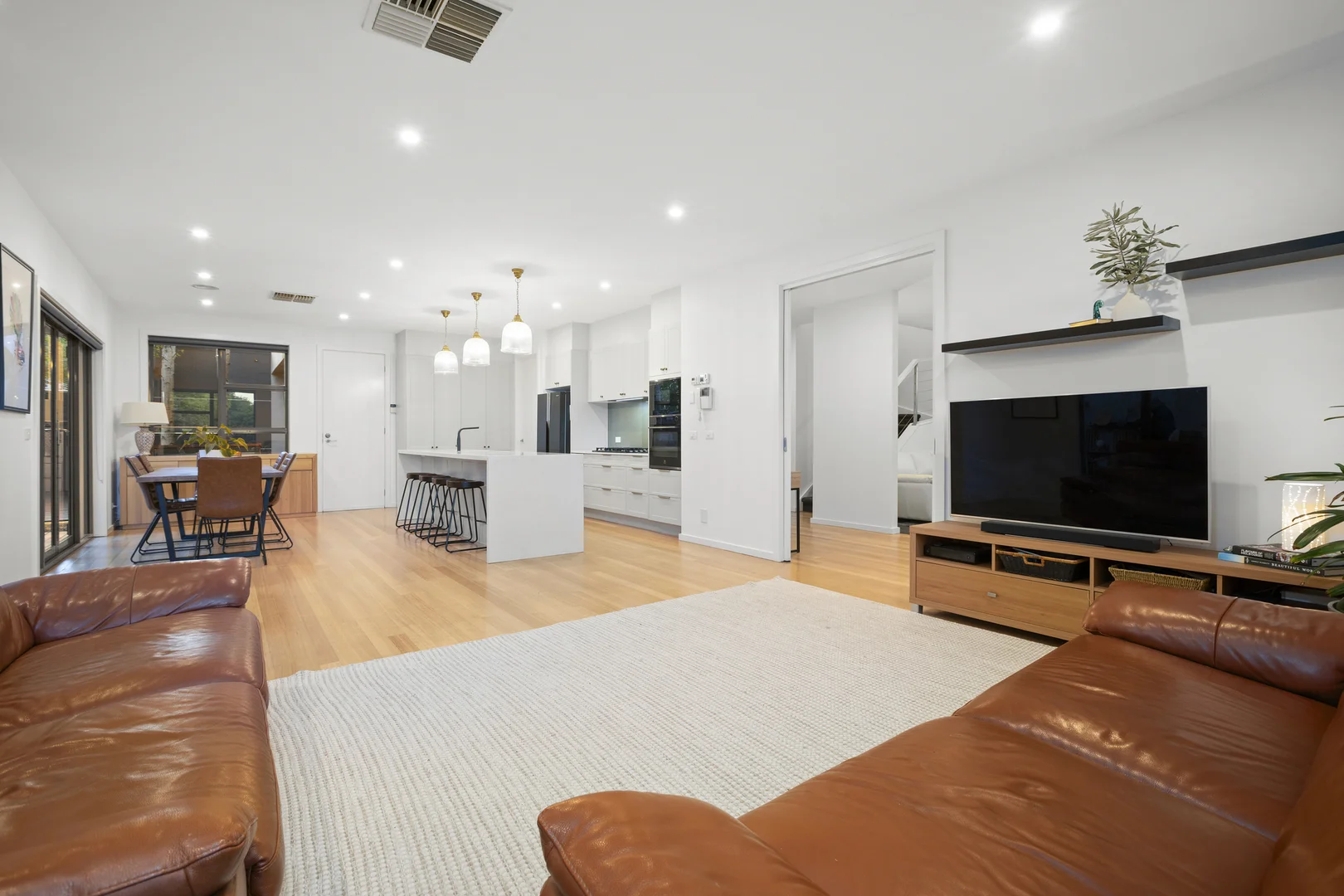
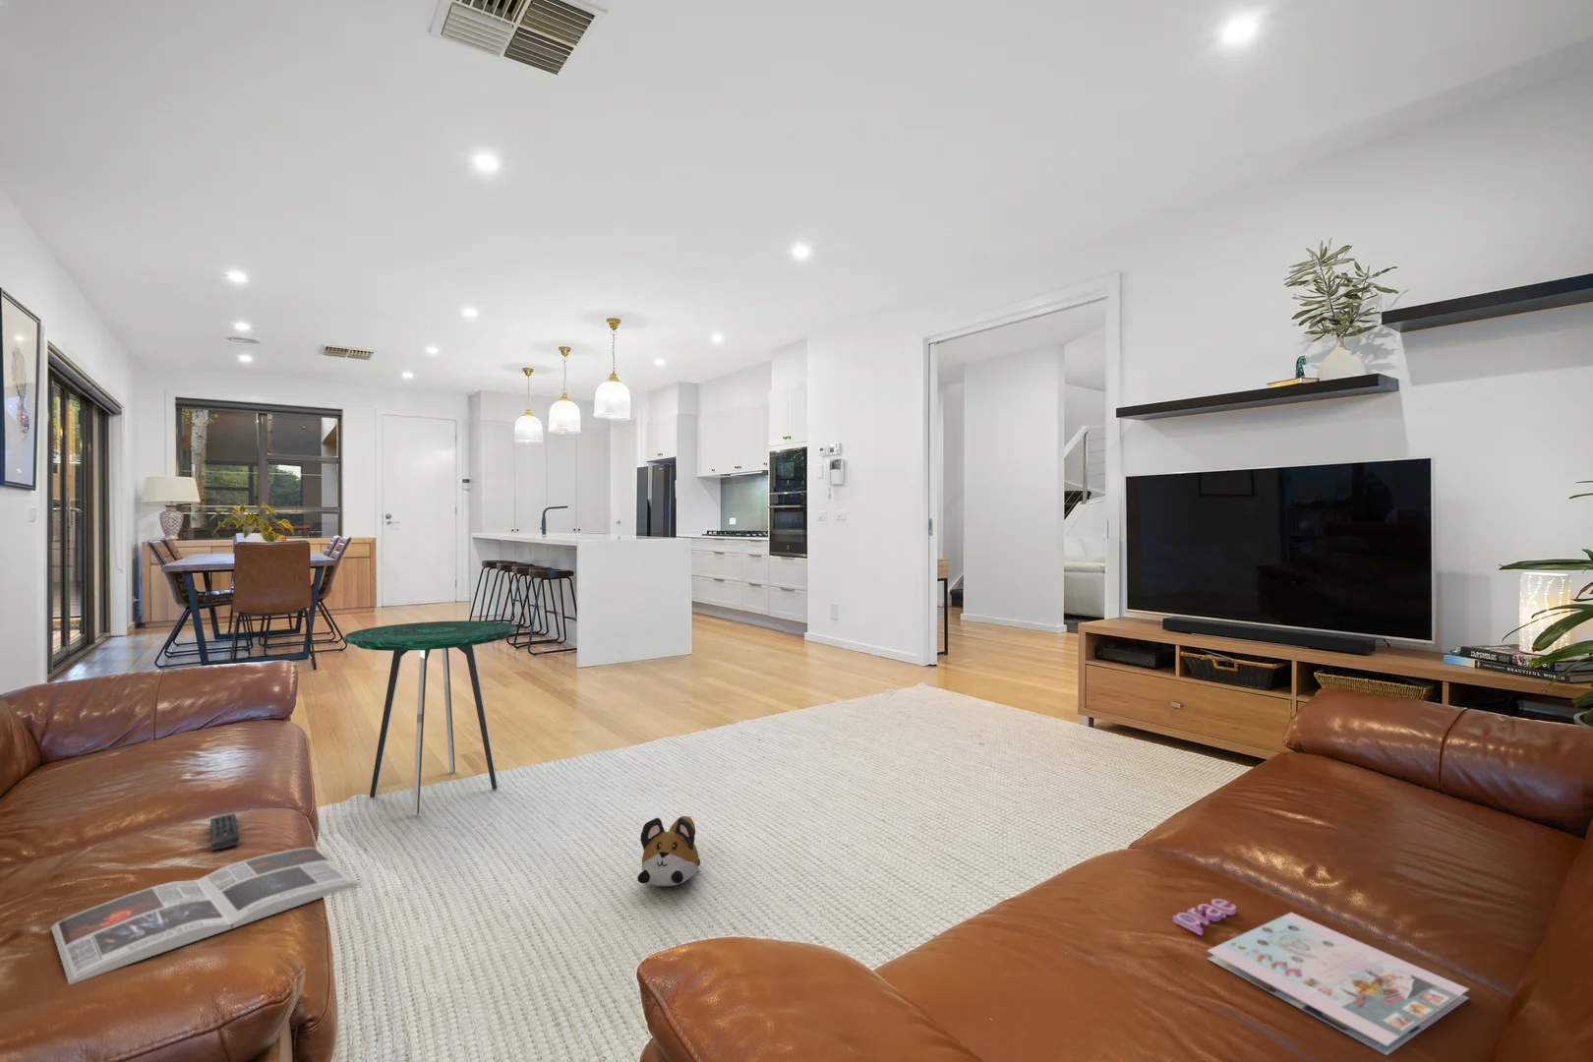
+ side table (424, 708)
+ magazine (1298, 957)
+ remote control (223, 829)
+ magazine (213, 898)
+ plush toy (673, 845)
